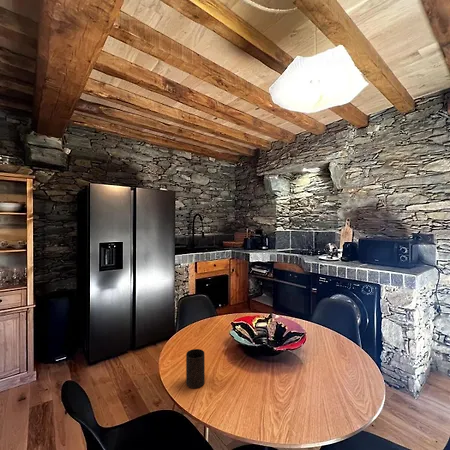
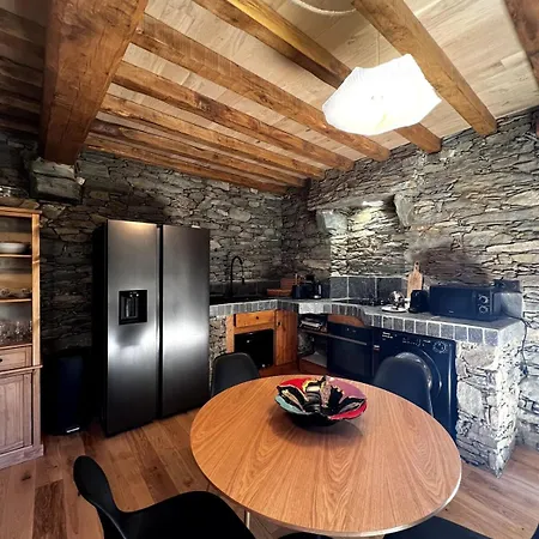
- cup (195, 367)
